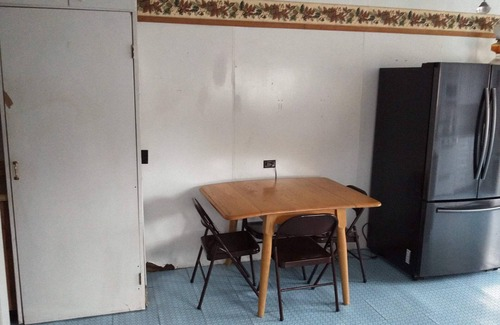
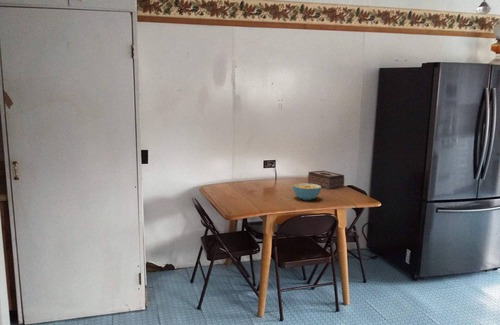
+ cereal bowl (306, 192)
+ tissue box (325, 179)
